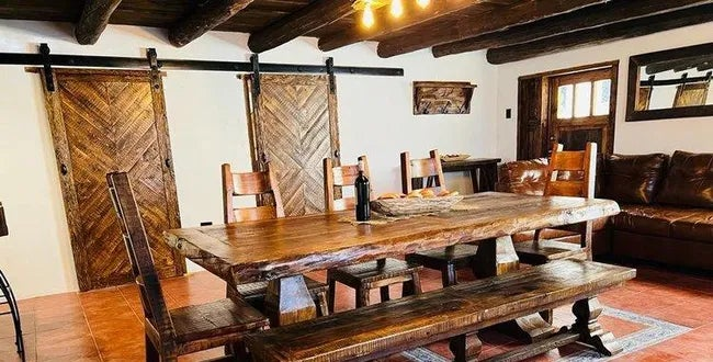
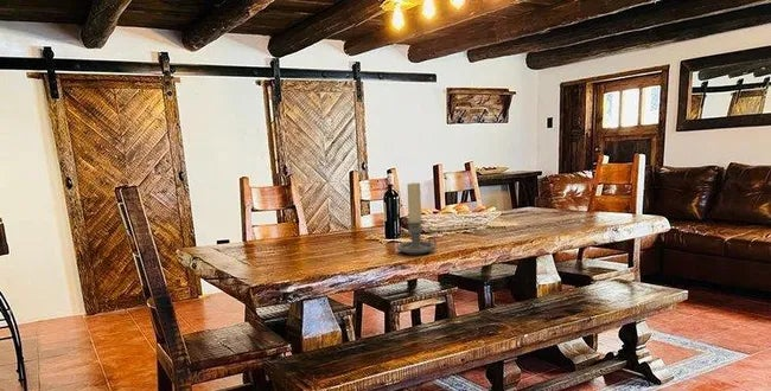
+ candle holder (418, 216)
